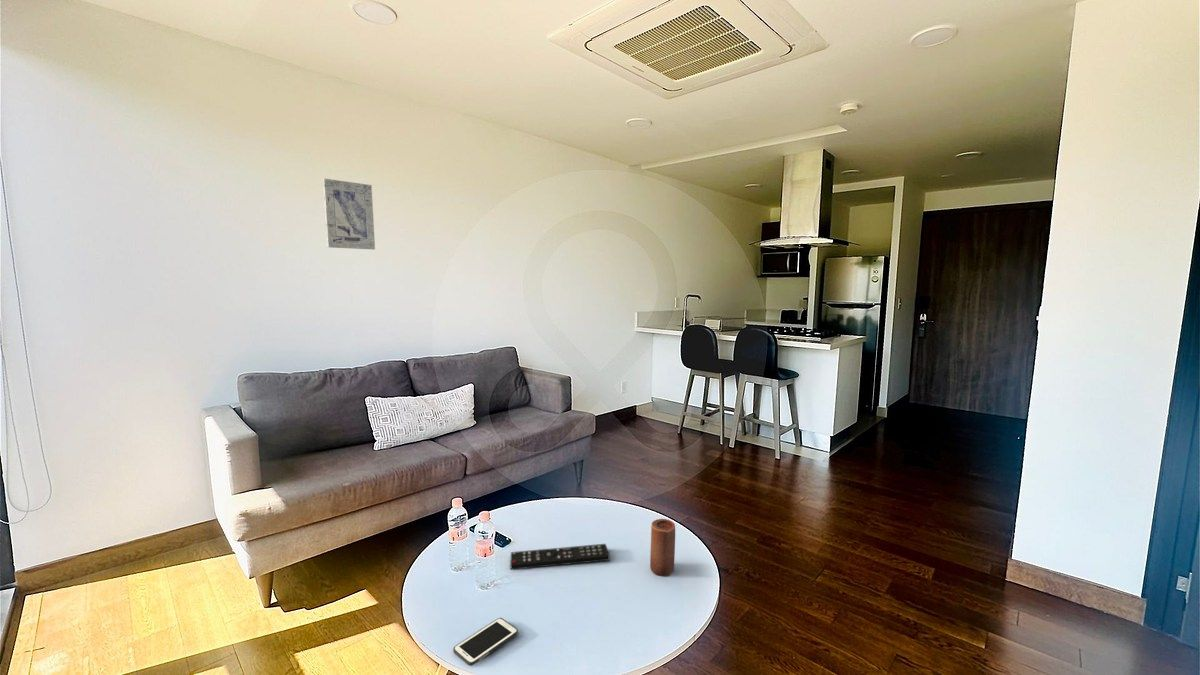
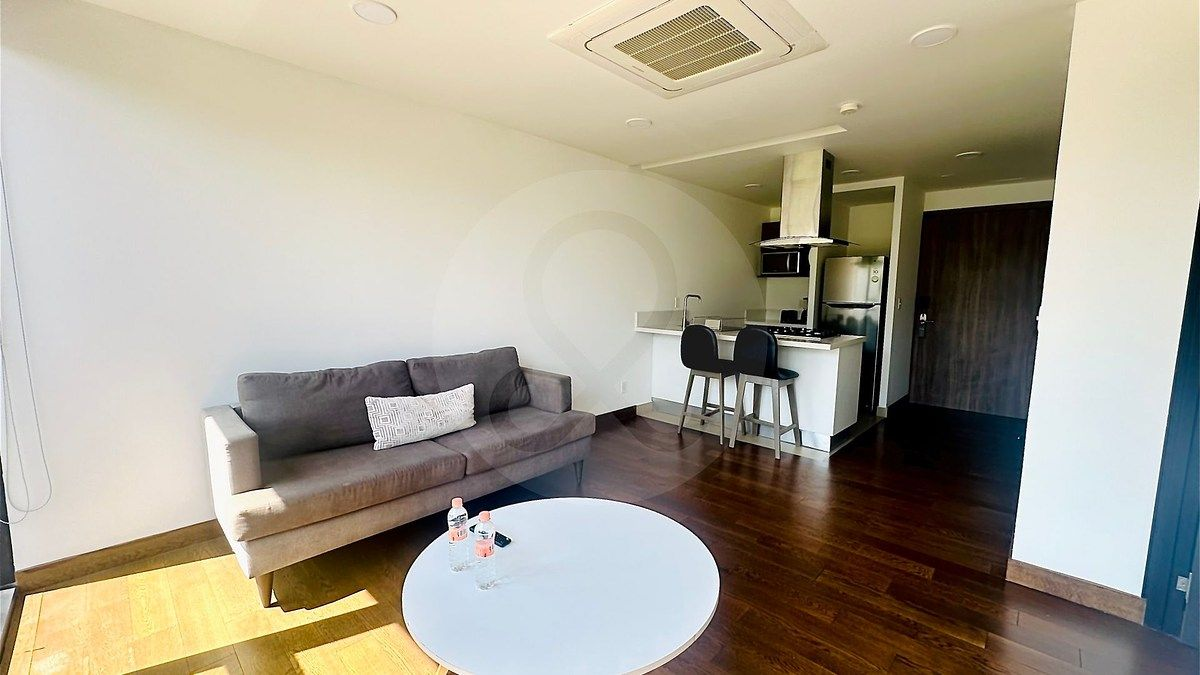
- cell phone (486, 640)
- candle (662, 546)
- remote control (559, 555)
- wall art (349, 215)
